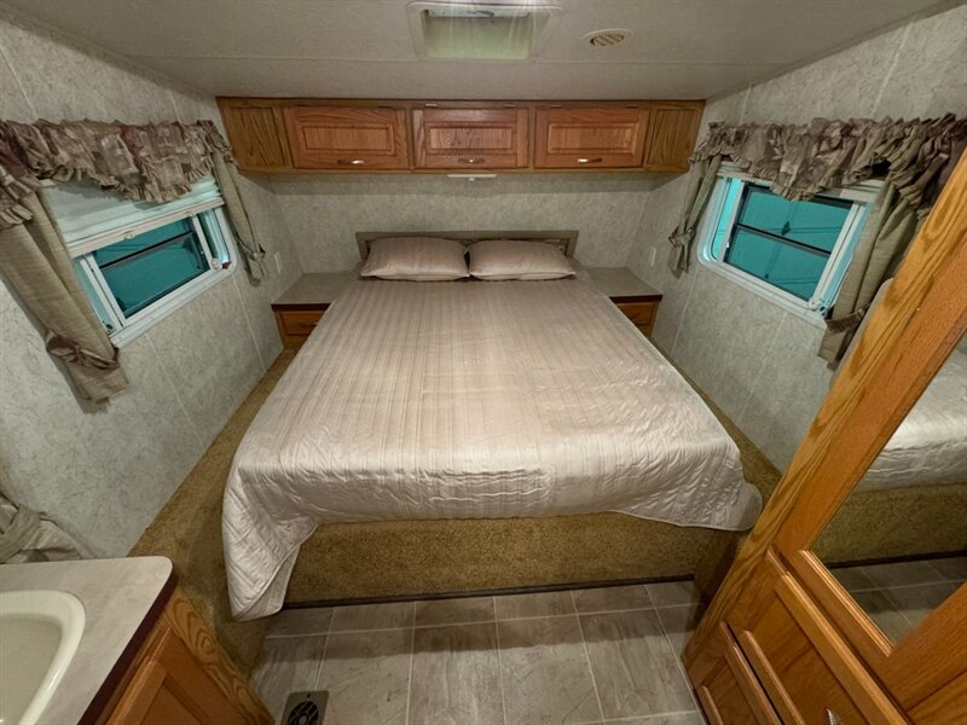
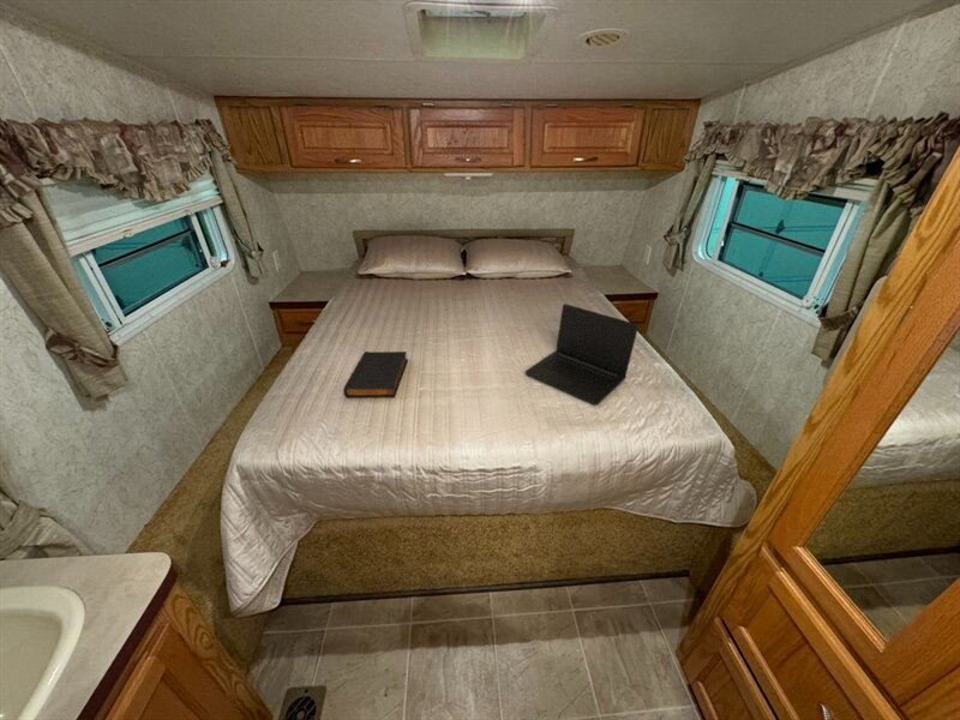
+ book (378, 372)
+ laptop (578, 350)
